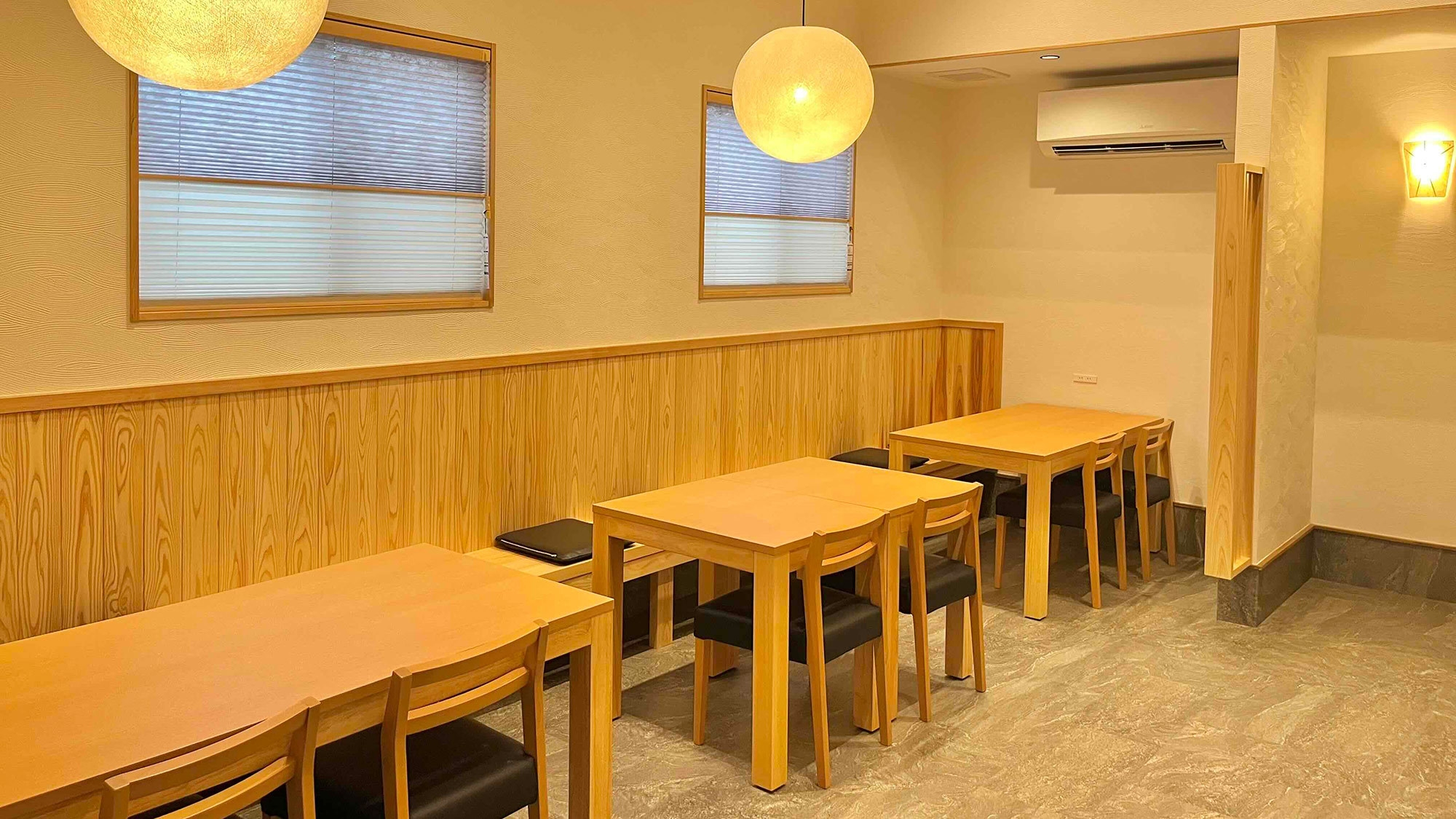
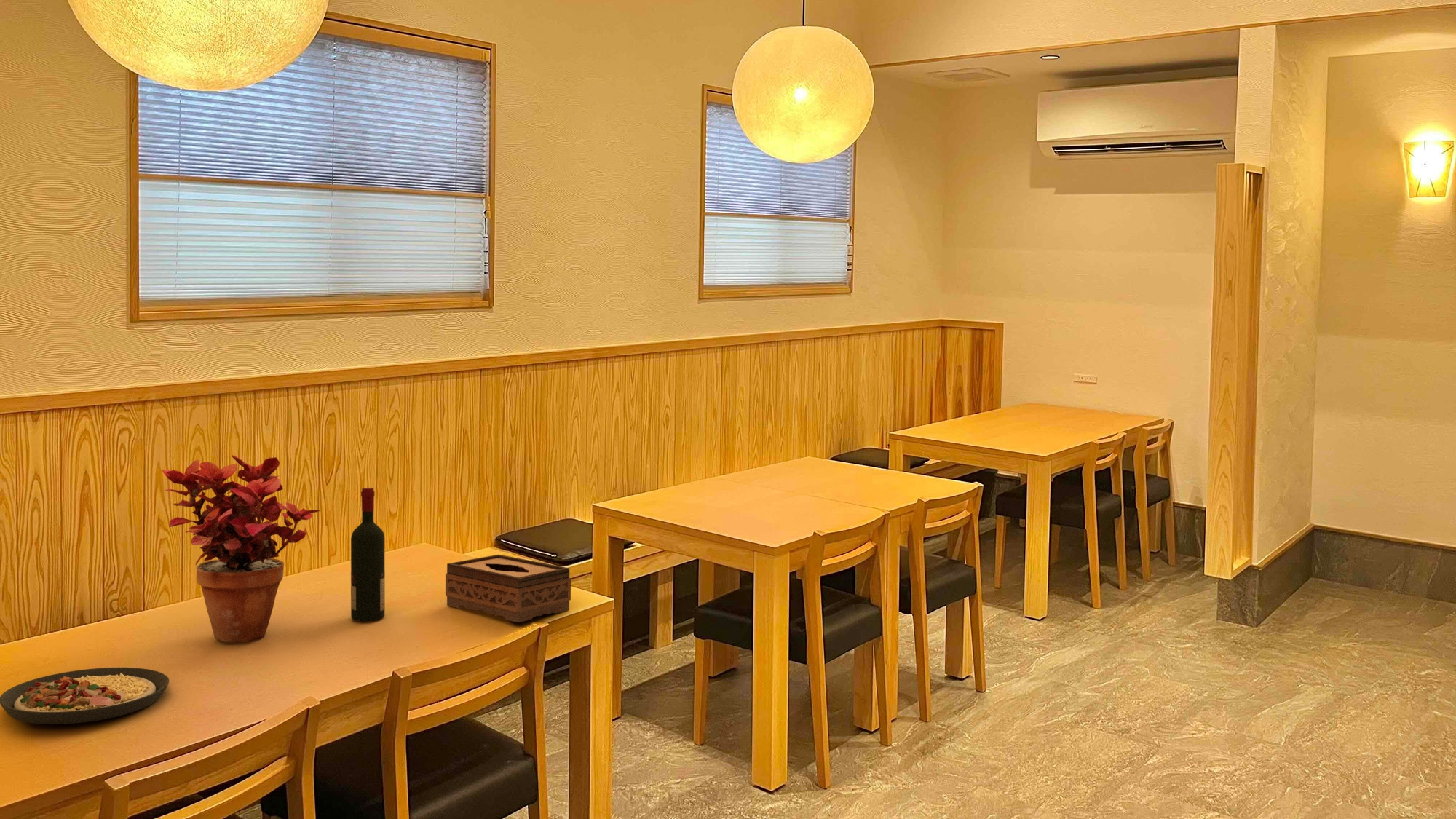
+ plate (87, 692)
+ potted plant (241, 550)
+ tissue box (507, 587)
+ alcohol (368, 553)
